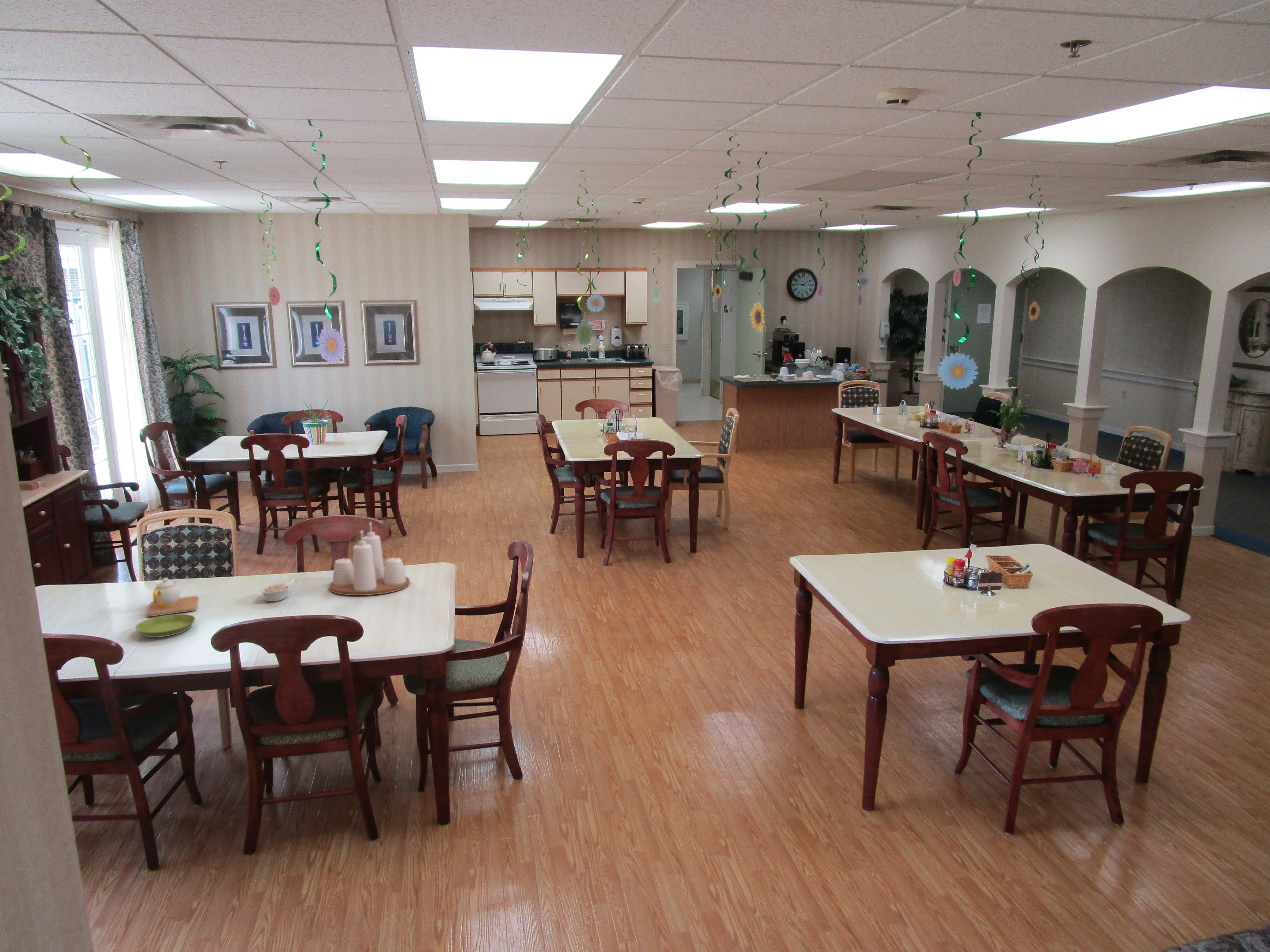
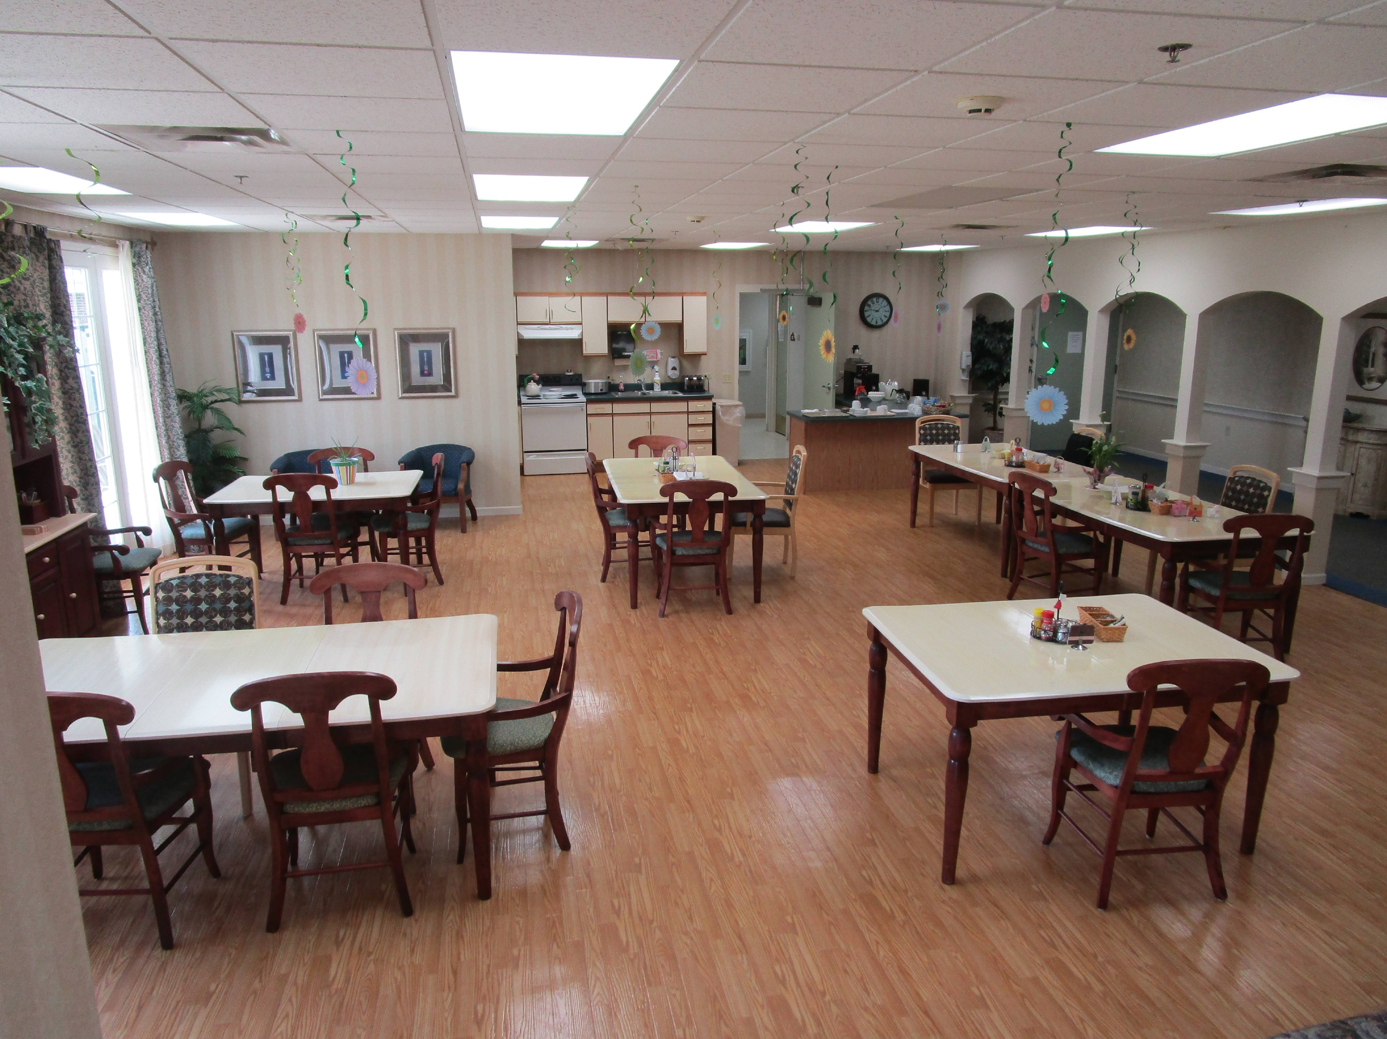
- teapot (171, 592)
- condiment set (368, 556)
- legume (276, 591)
- saucer (166, 626)
